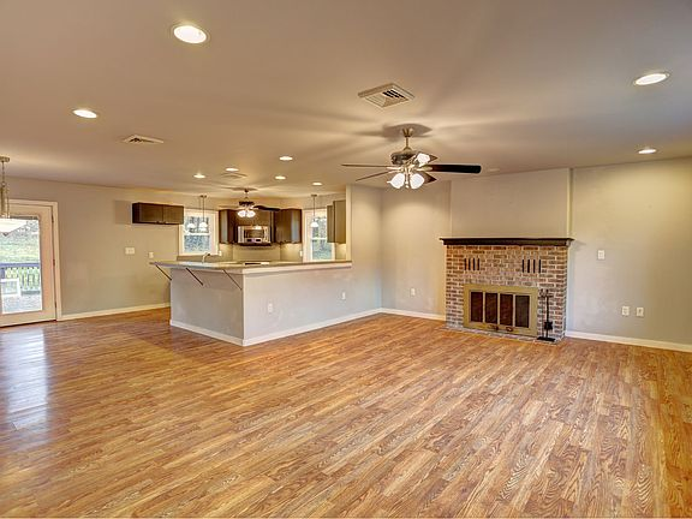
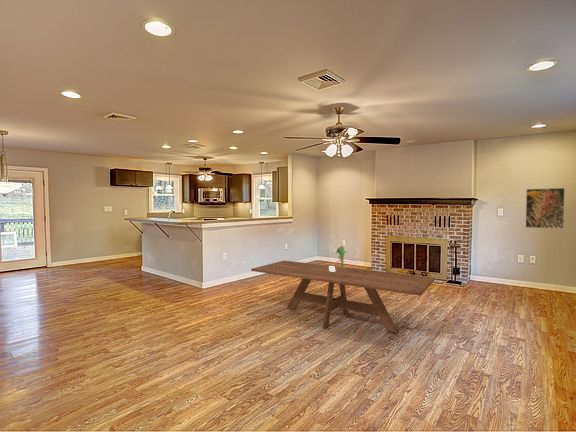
+ dining table (337, 297)
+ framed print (544, 208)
+ bouquet (338, 257)
